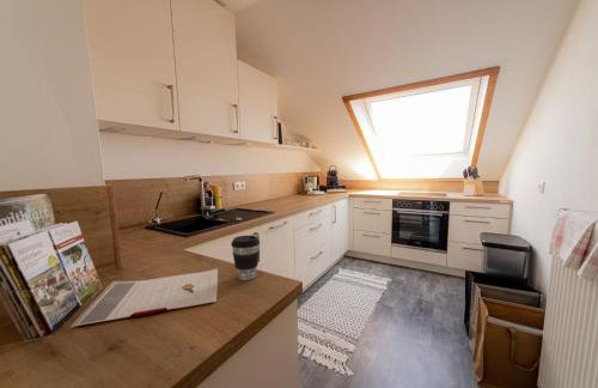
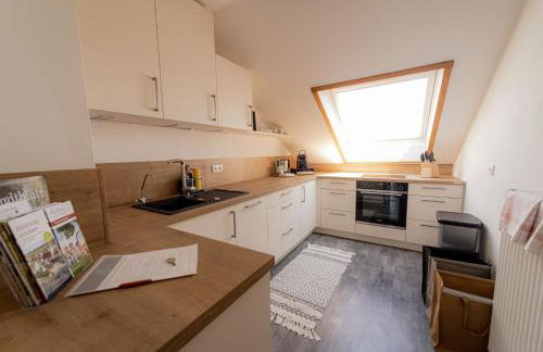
- coffee cup (245, 257)
